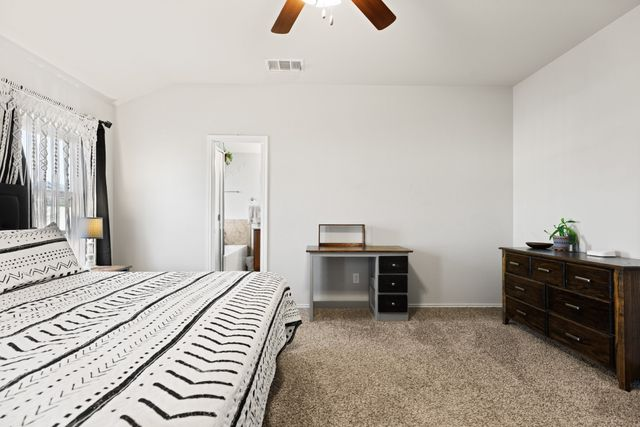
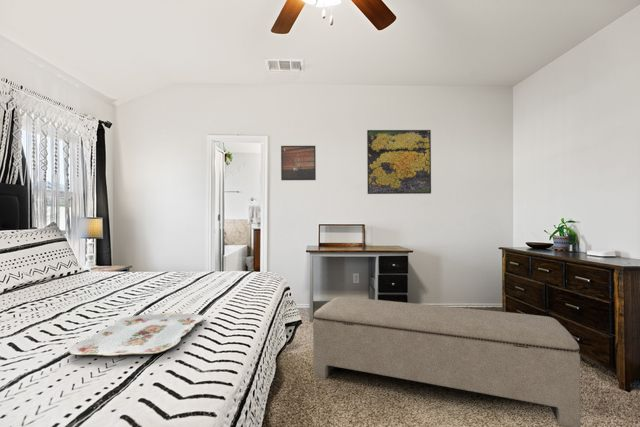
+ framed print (399, 161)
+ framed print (298, 163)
+ bench (430, 346)
+ serving tray (145, 332)
